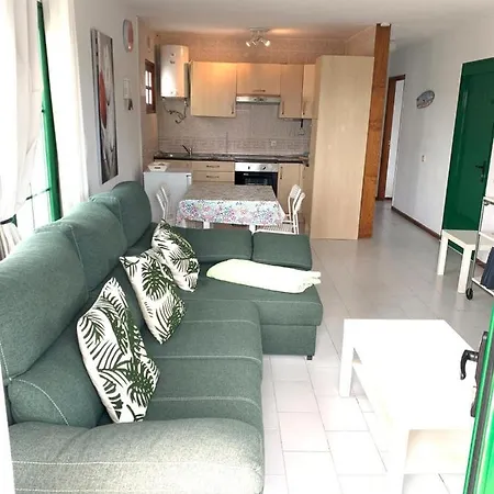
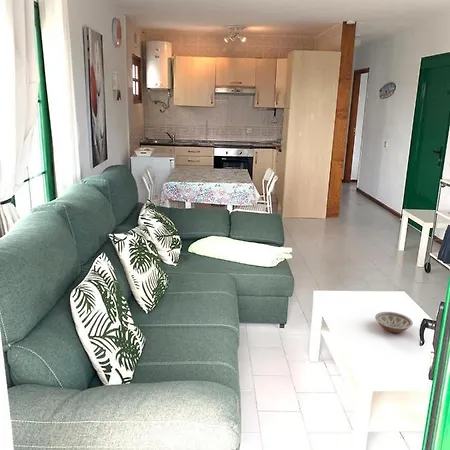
+ bowl (393, 324)
